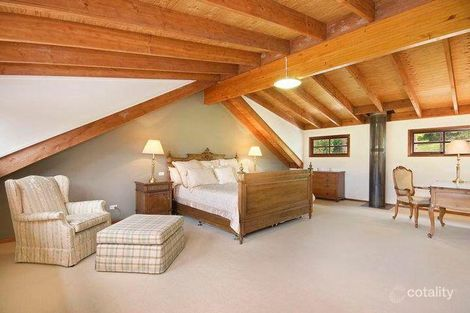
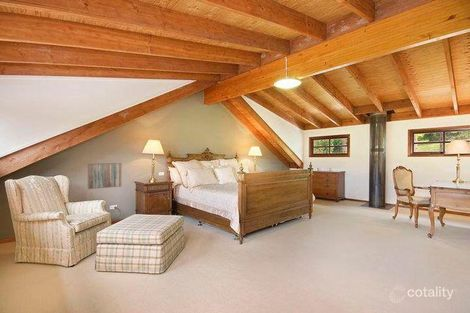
+ wall art (105, 175)
